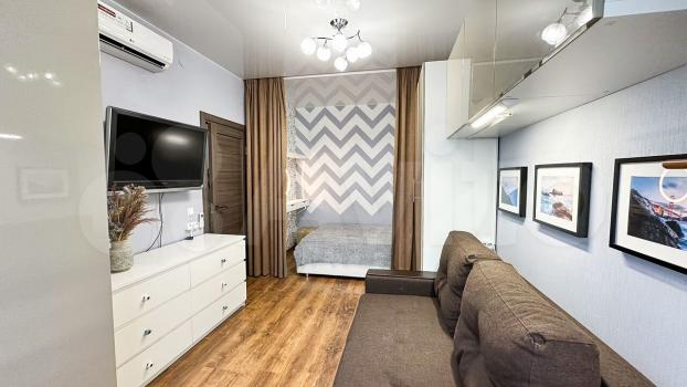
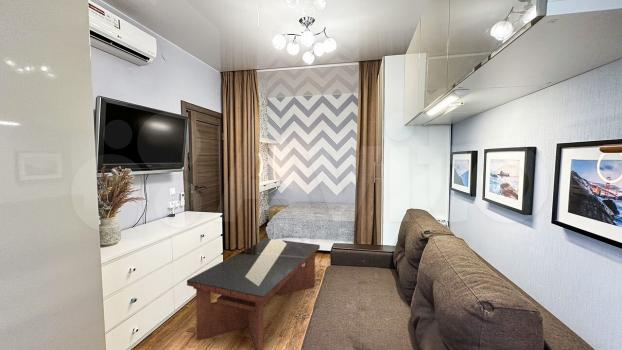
+ coffee table (265, 284)
